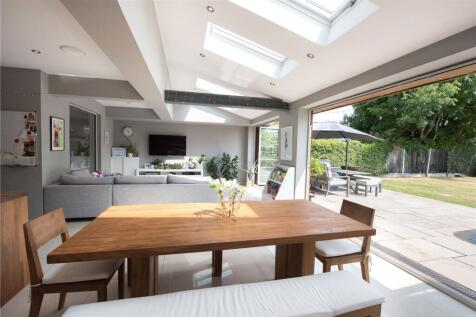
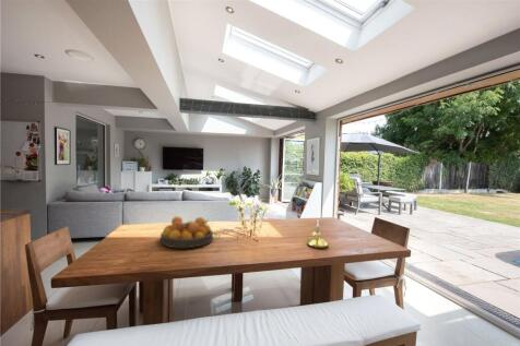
+ candle holder (316, 231)
+ fruit bowl (187, 228)
